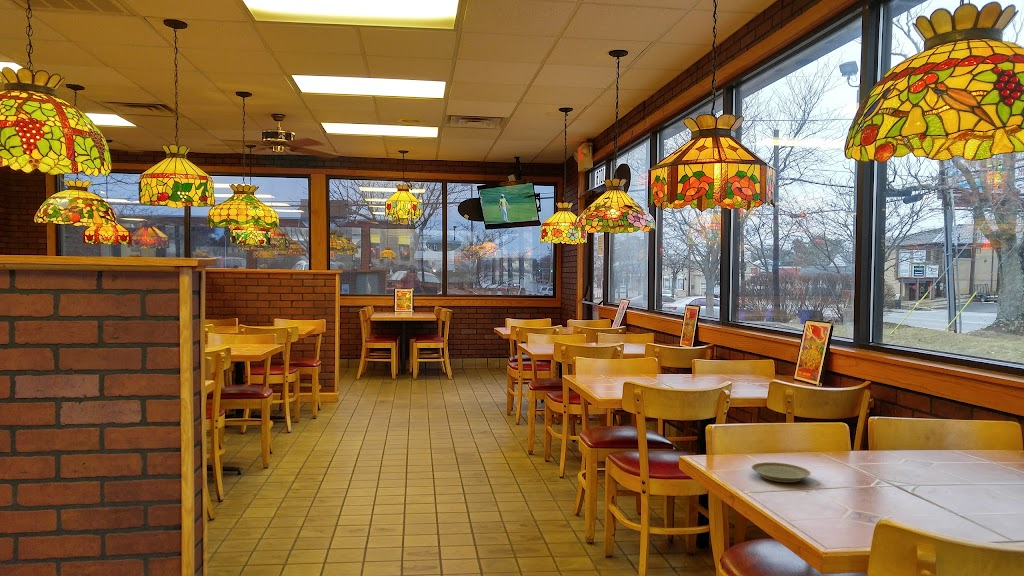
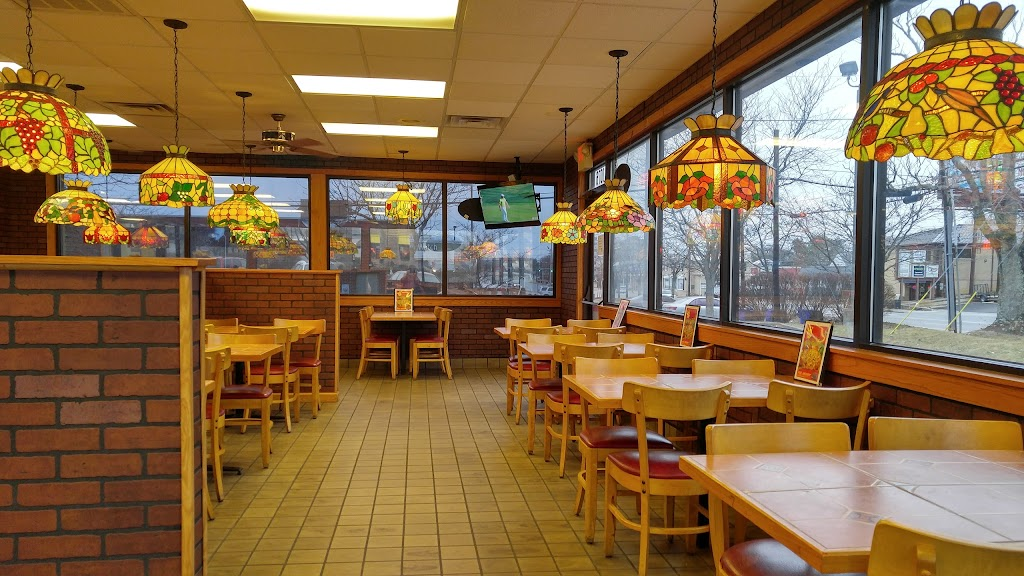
- plate (780, 473)
